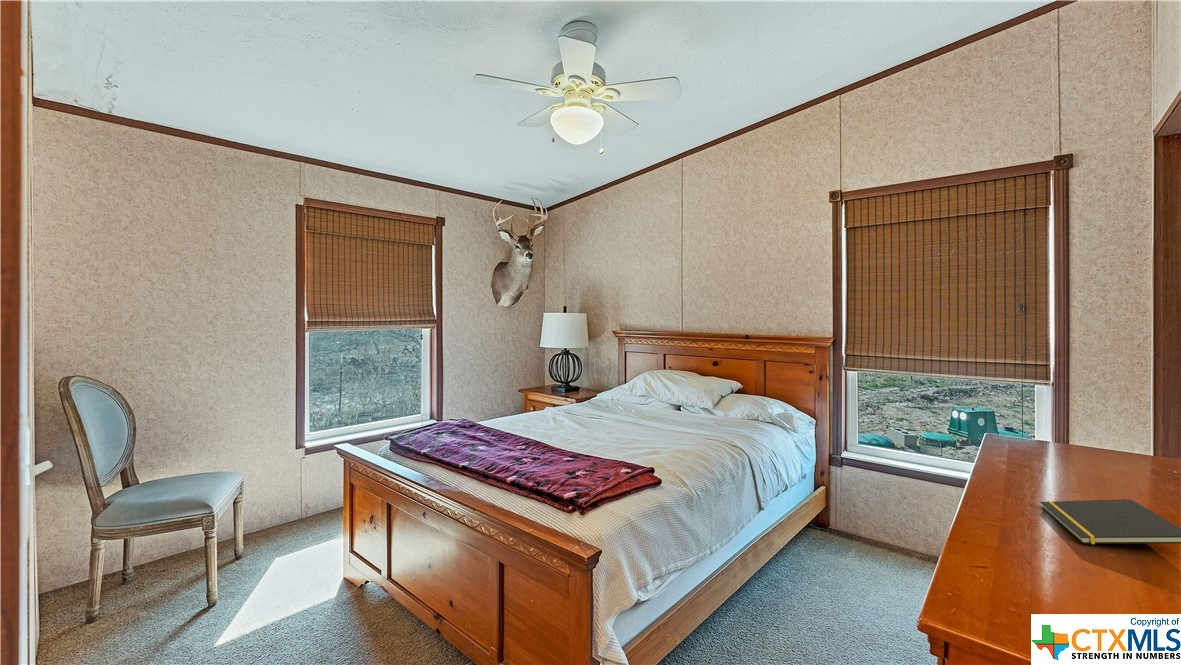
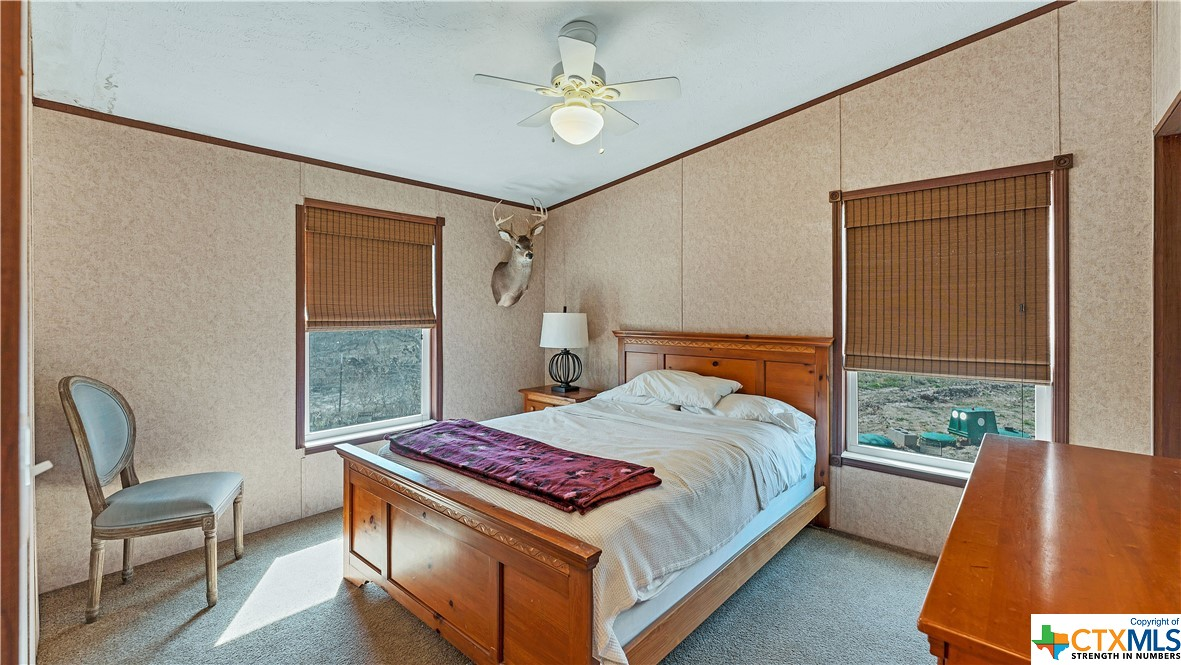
- notepad (1108, 520)
